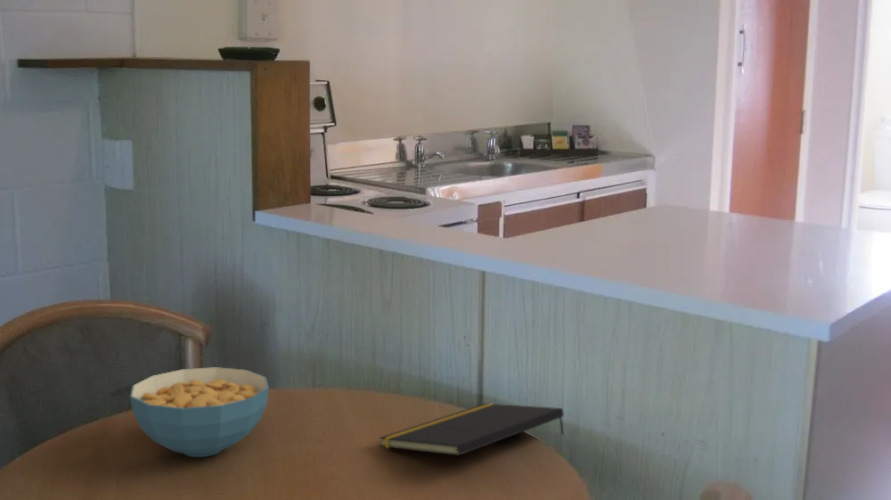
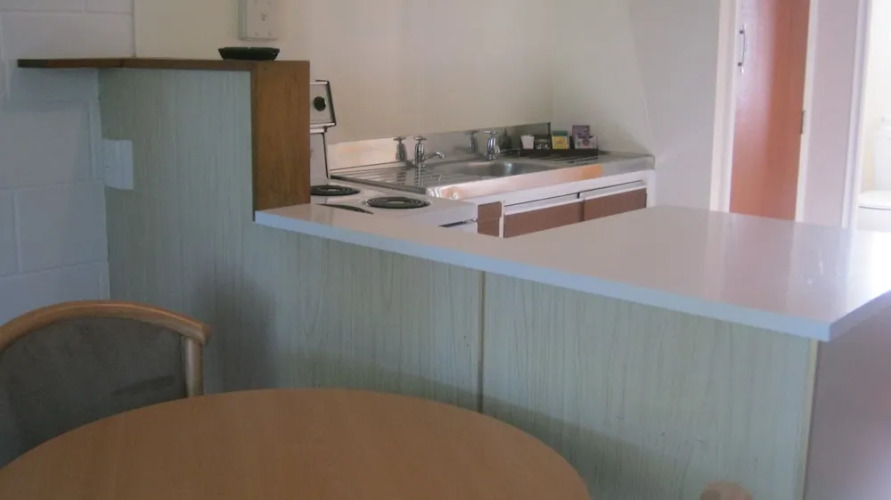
- cereal bowl (201, 418)
- notepad (472, 427)
